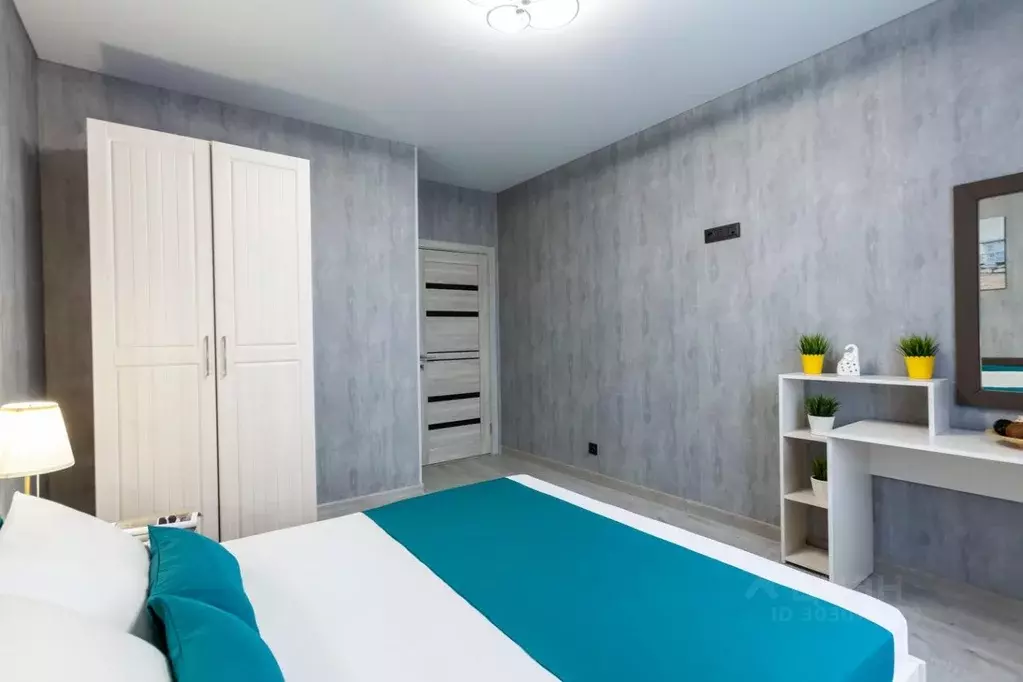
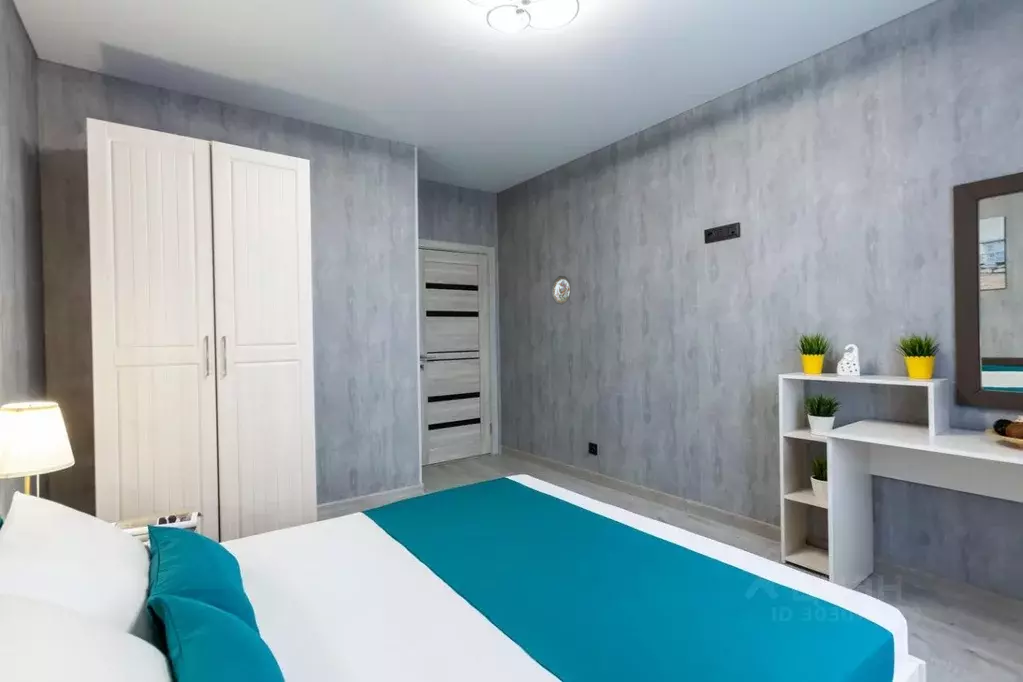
+ decorative plate (561, 290)
